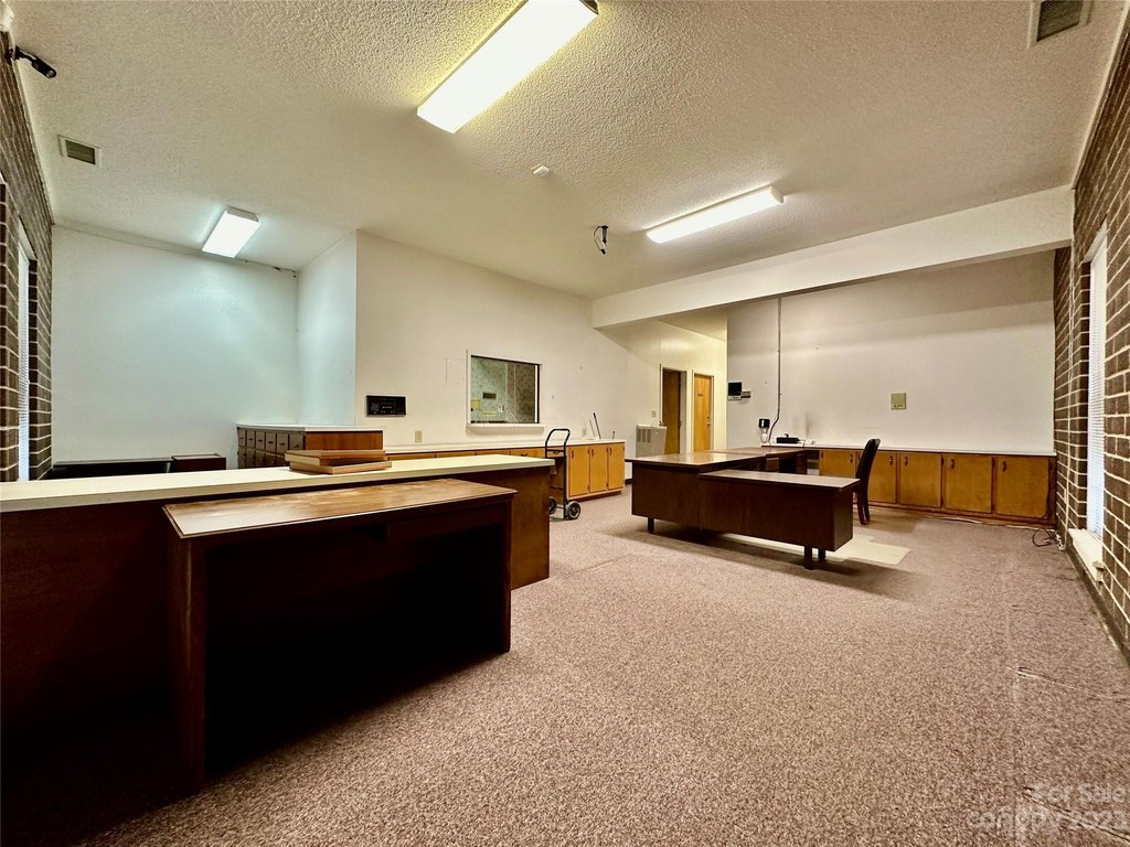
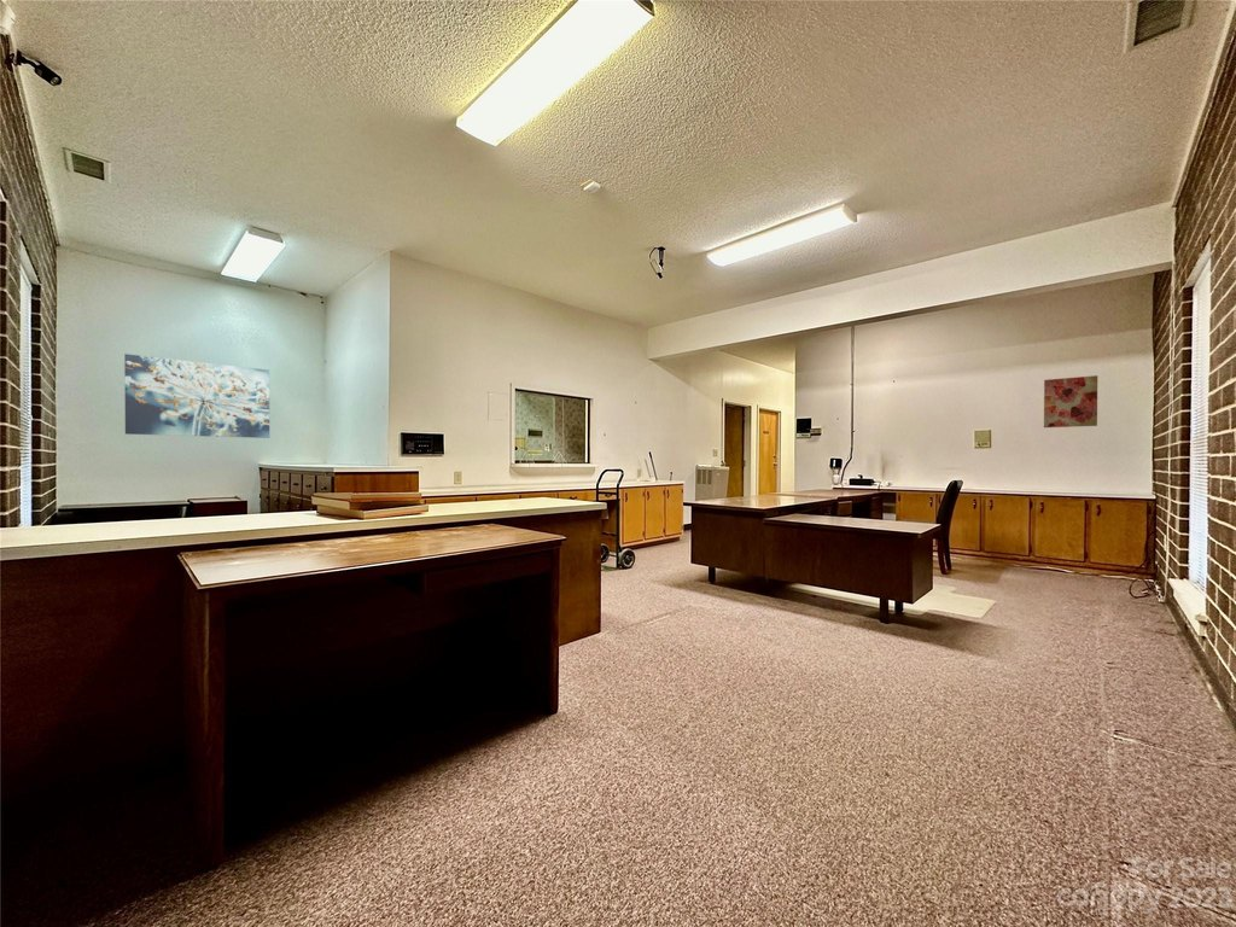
+ wall art (203, 398)
+ wall art (1069, 402)
